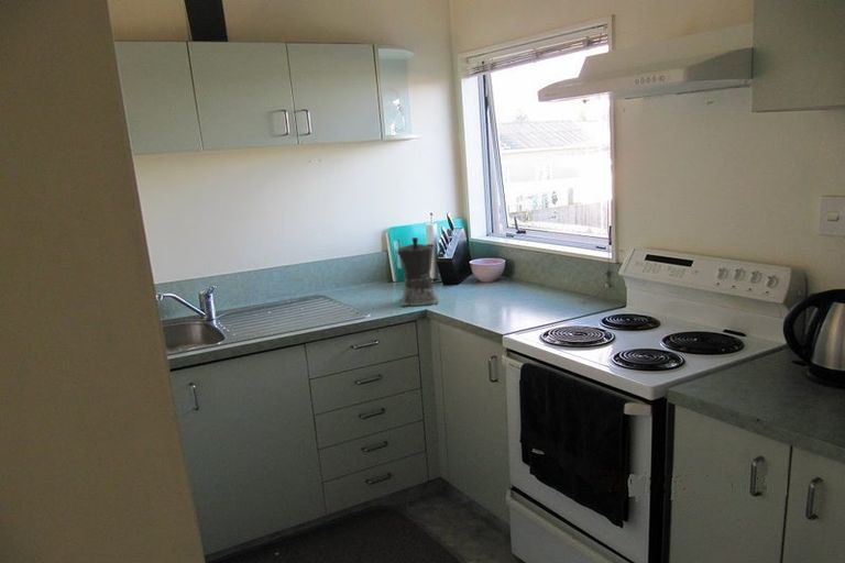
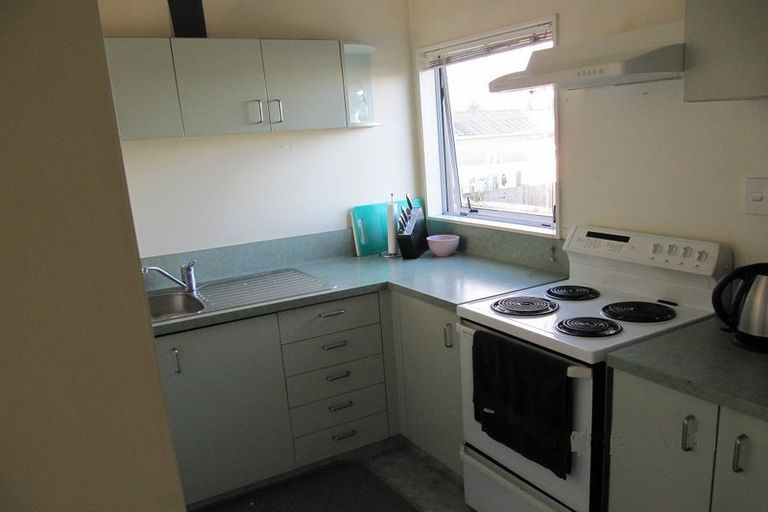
- coffee maker (417, 269)
